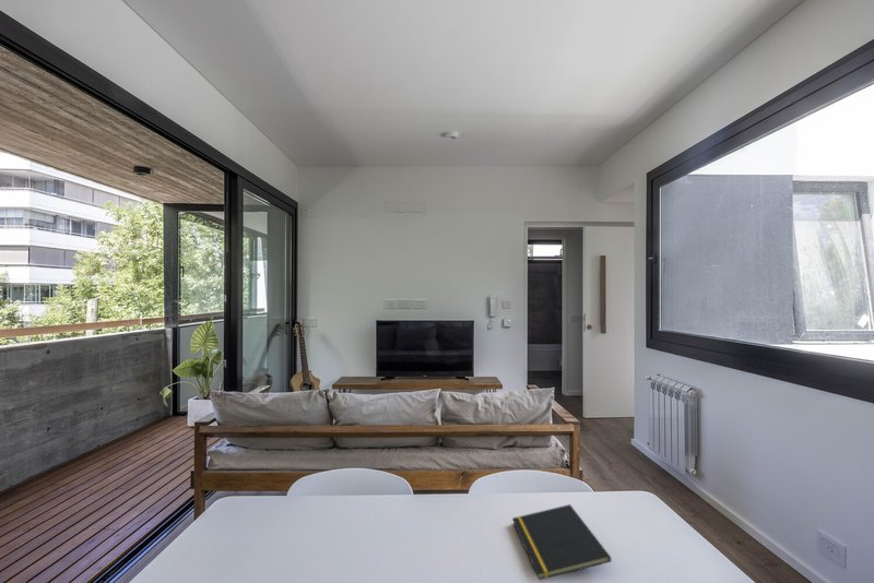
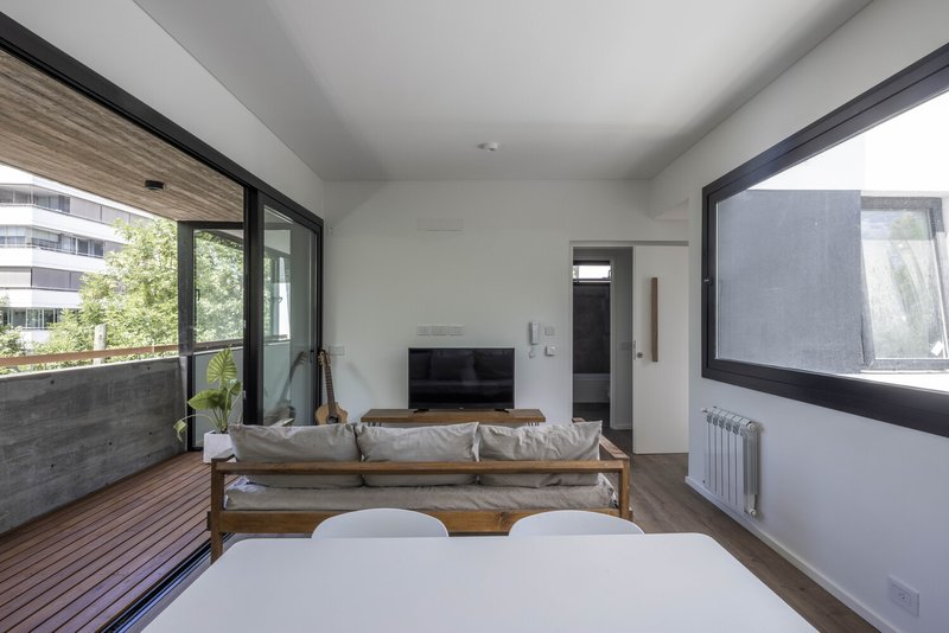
- notepad (556, 537)
